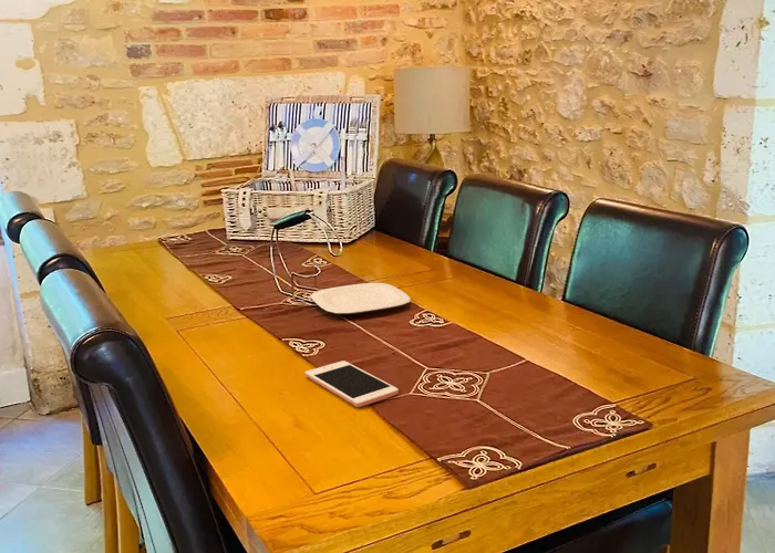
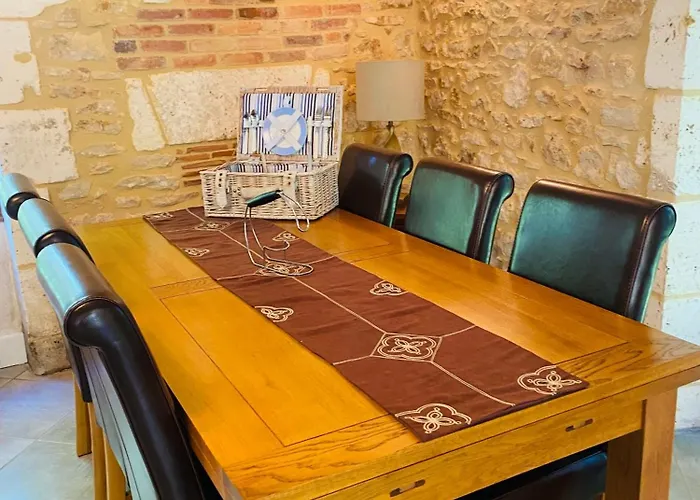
- plate (360, 299)
- cell phone (350, 382)
